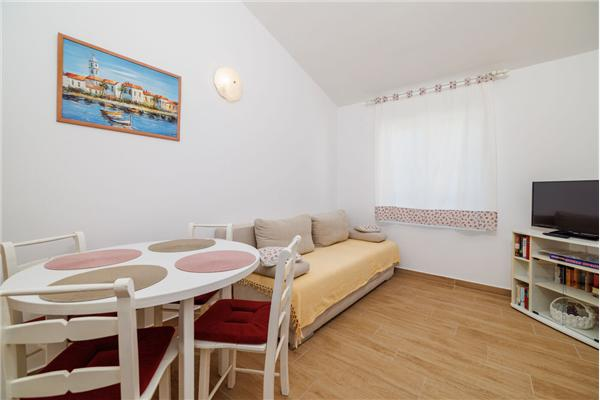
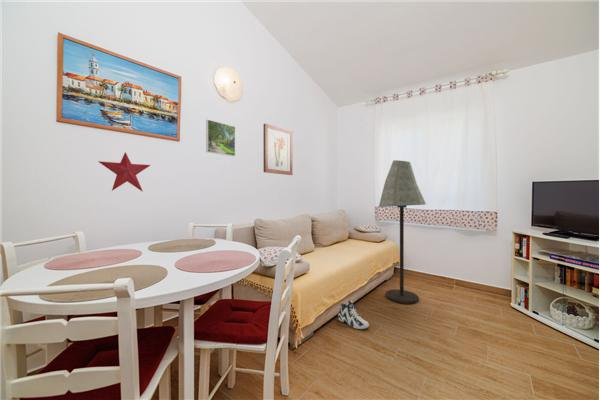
+ floor lamp (401, 228)
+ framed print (221, 138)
+ sneaker (353, 312)
+ wall art (278, 150)
+ decorative star (126, 171)
